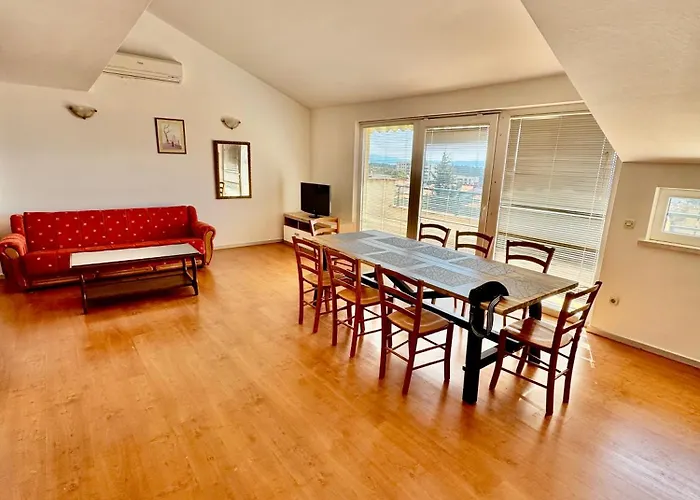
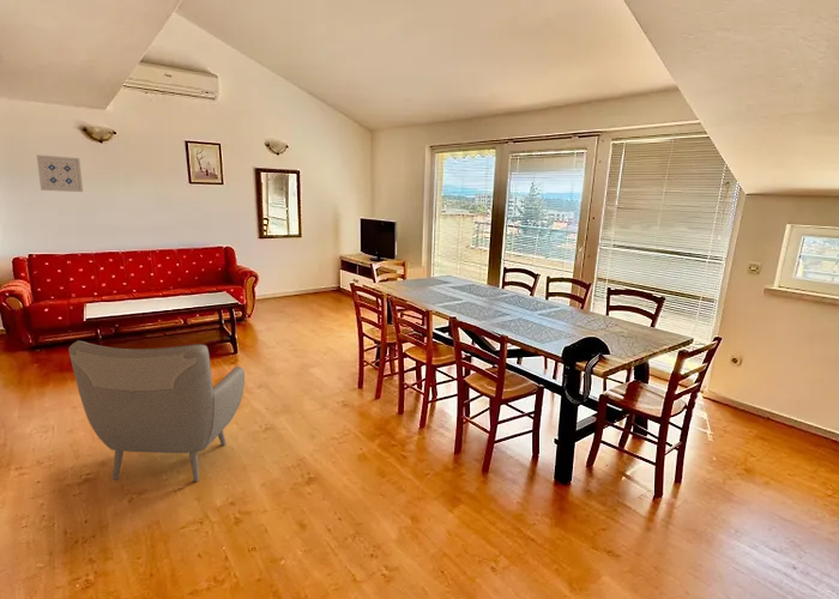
+ wall art (60, 174)
+ armchair (162, 403)
